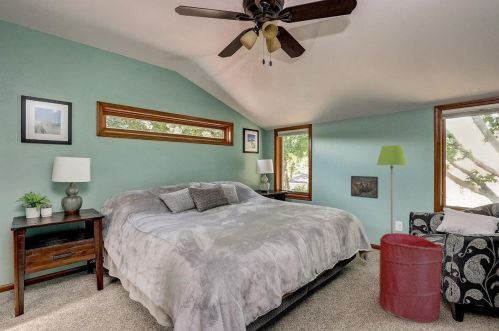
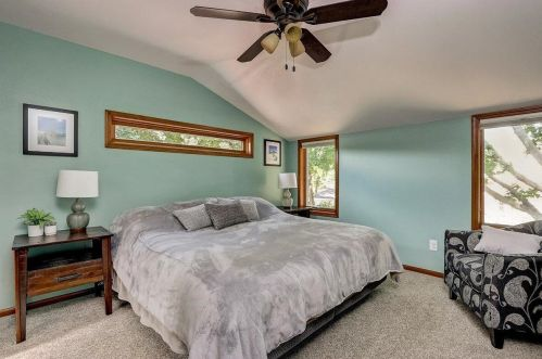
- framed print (363, 186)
- floor lamp (391, 200)
- laundry hamper (409, 272)
